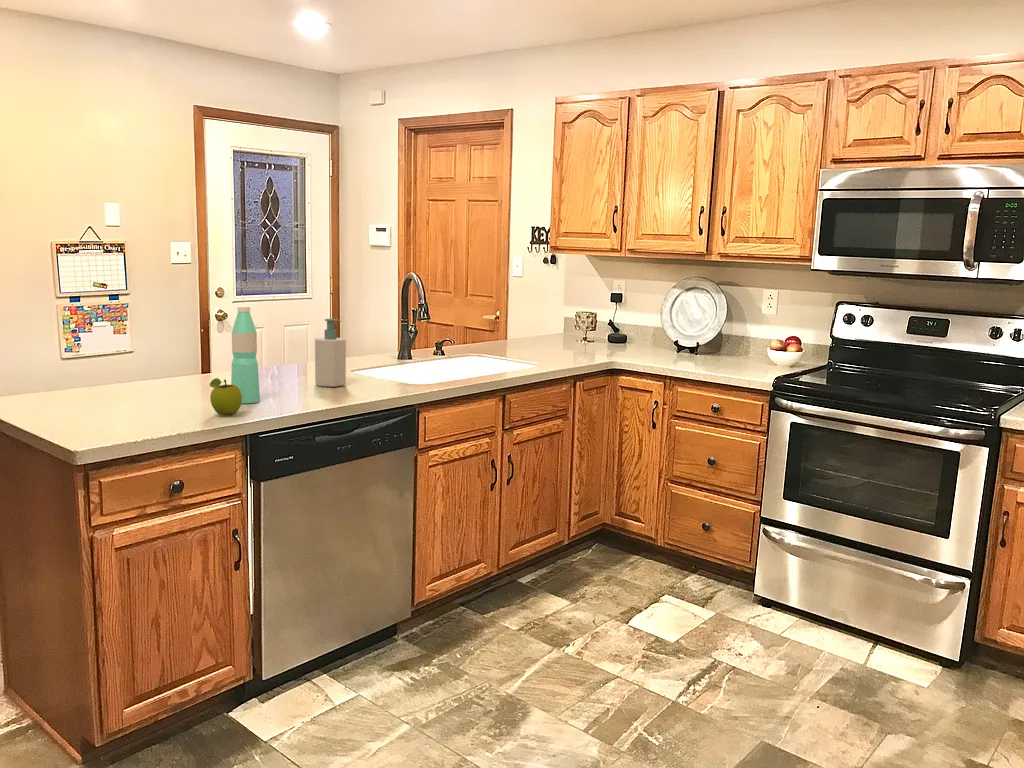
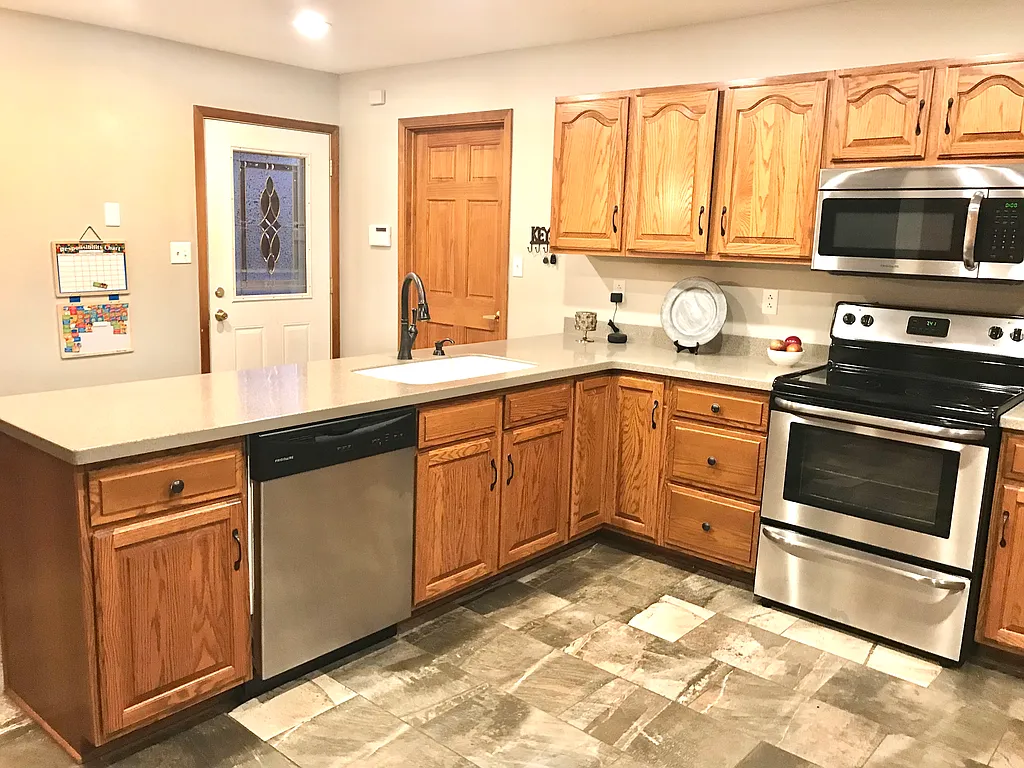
- fruit (224, 396)
- soap bottle (330, 351)
- water bottle (244, 354)
